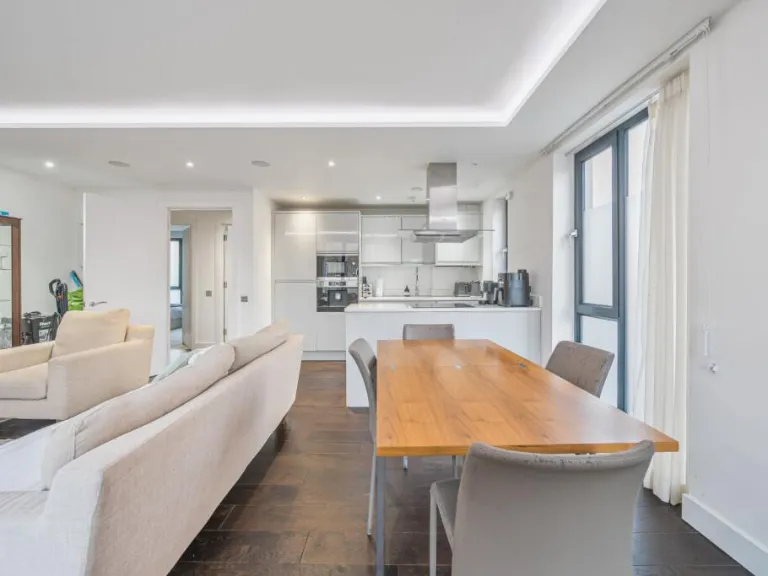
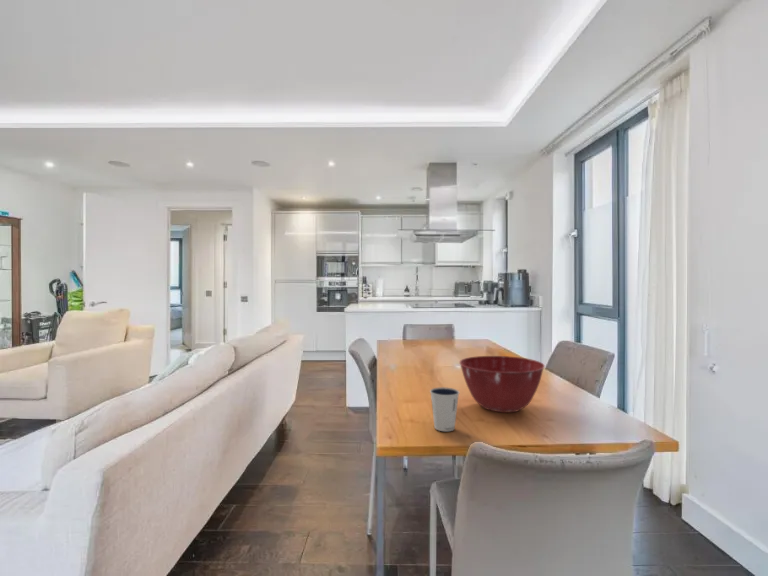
+ mixing bowl (500, 384)
+ dixie cup (444, 409)
